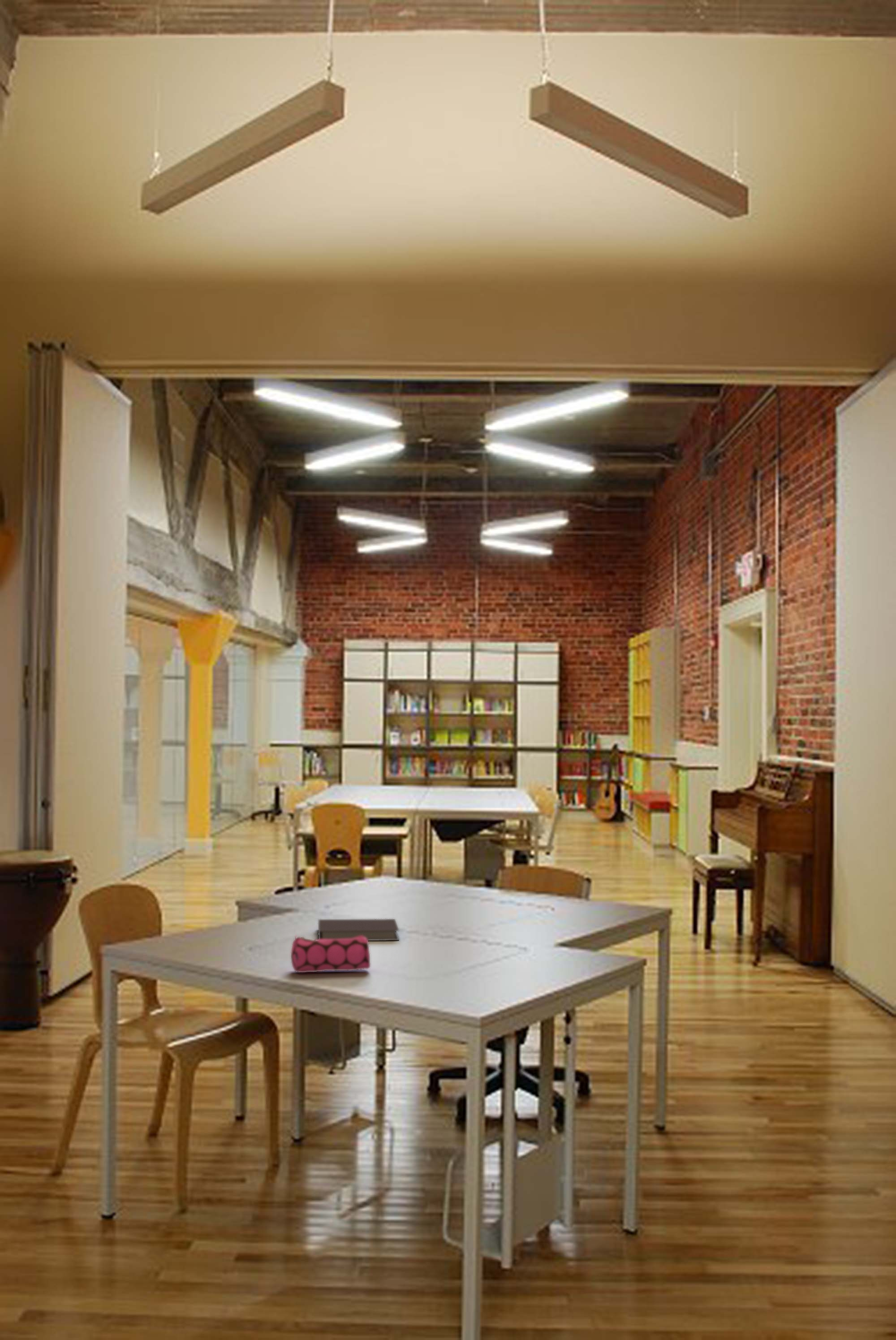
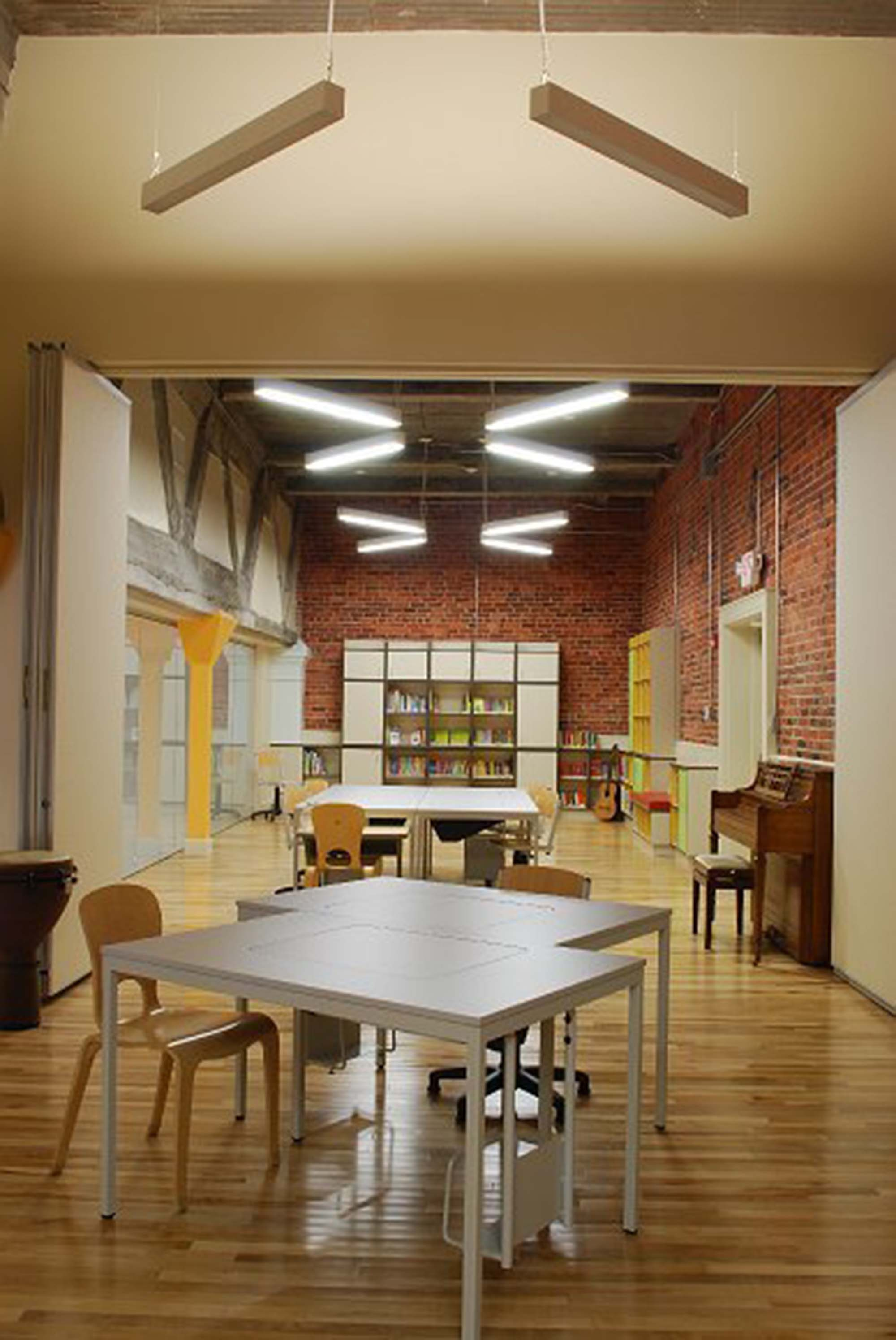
- pencil case (331, 952)
- notebook (358, 929)
